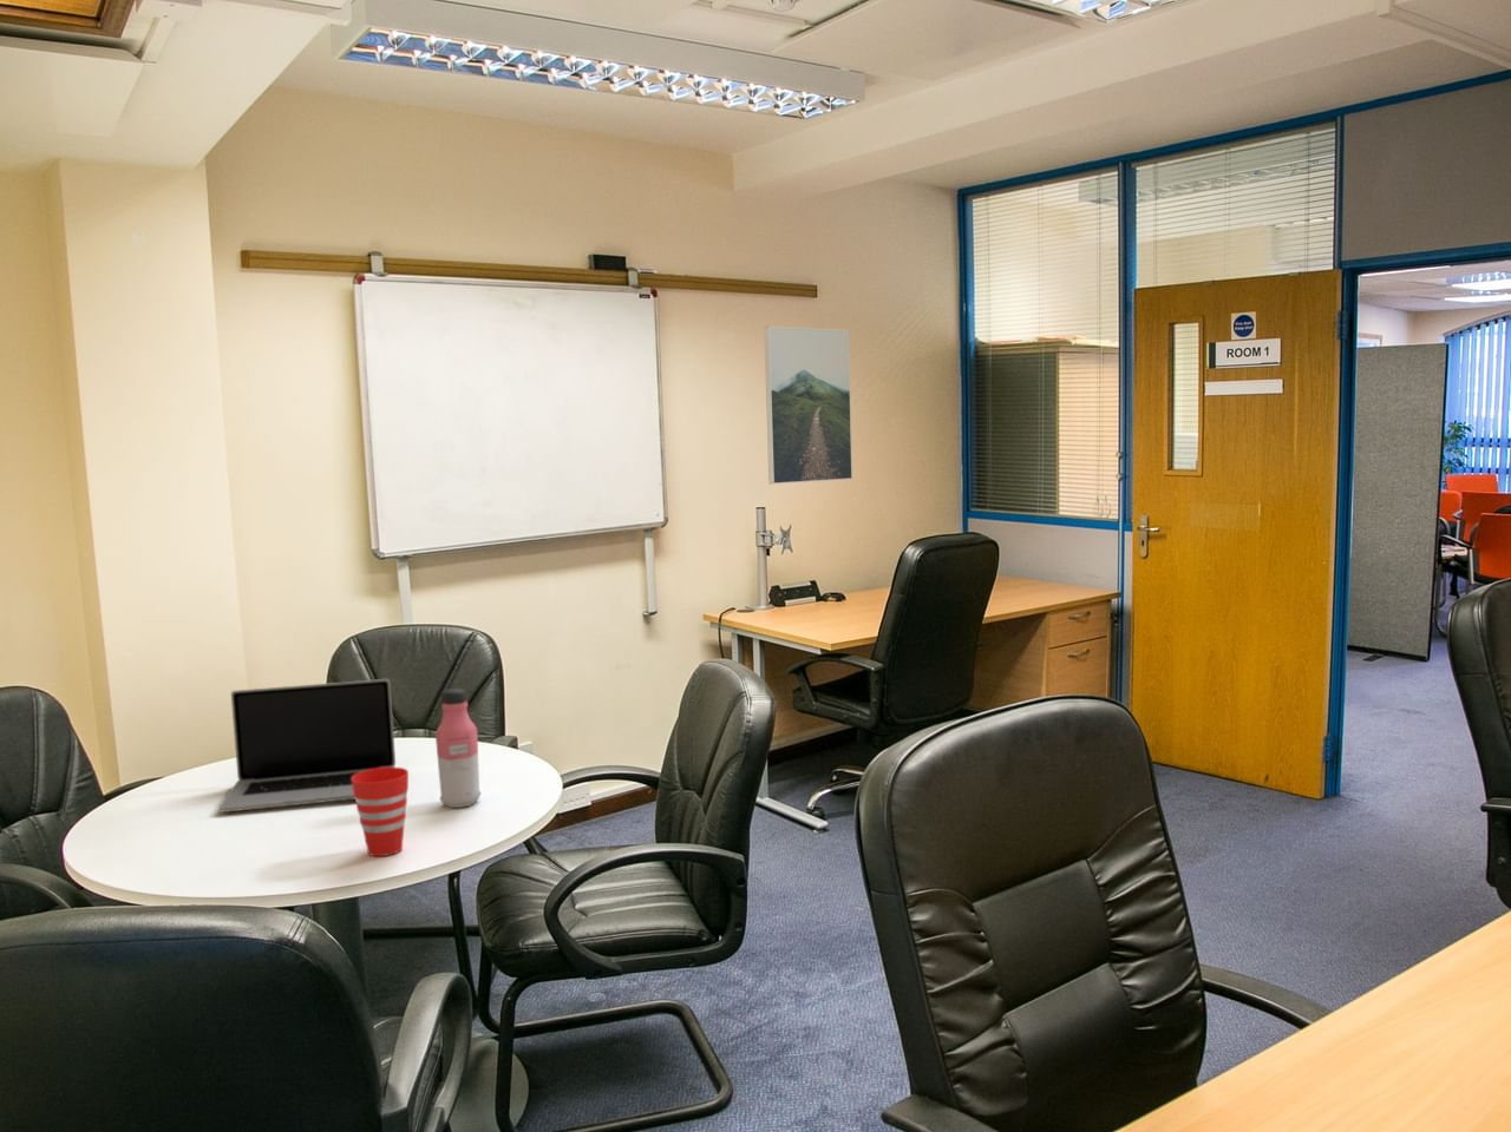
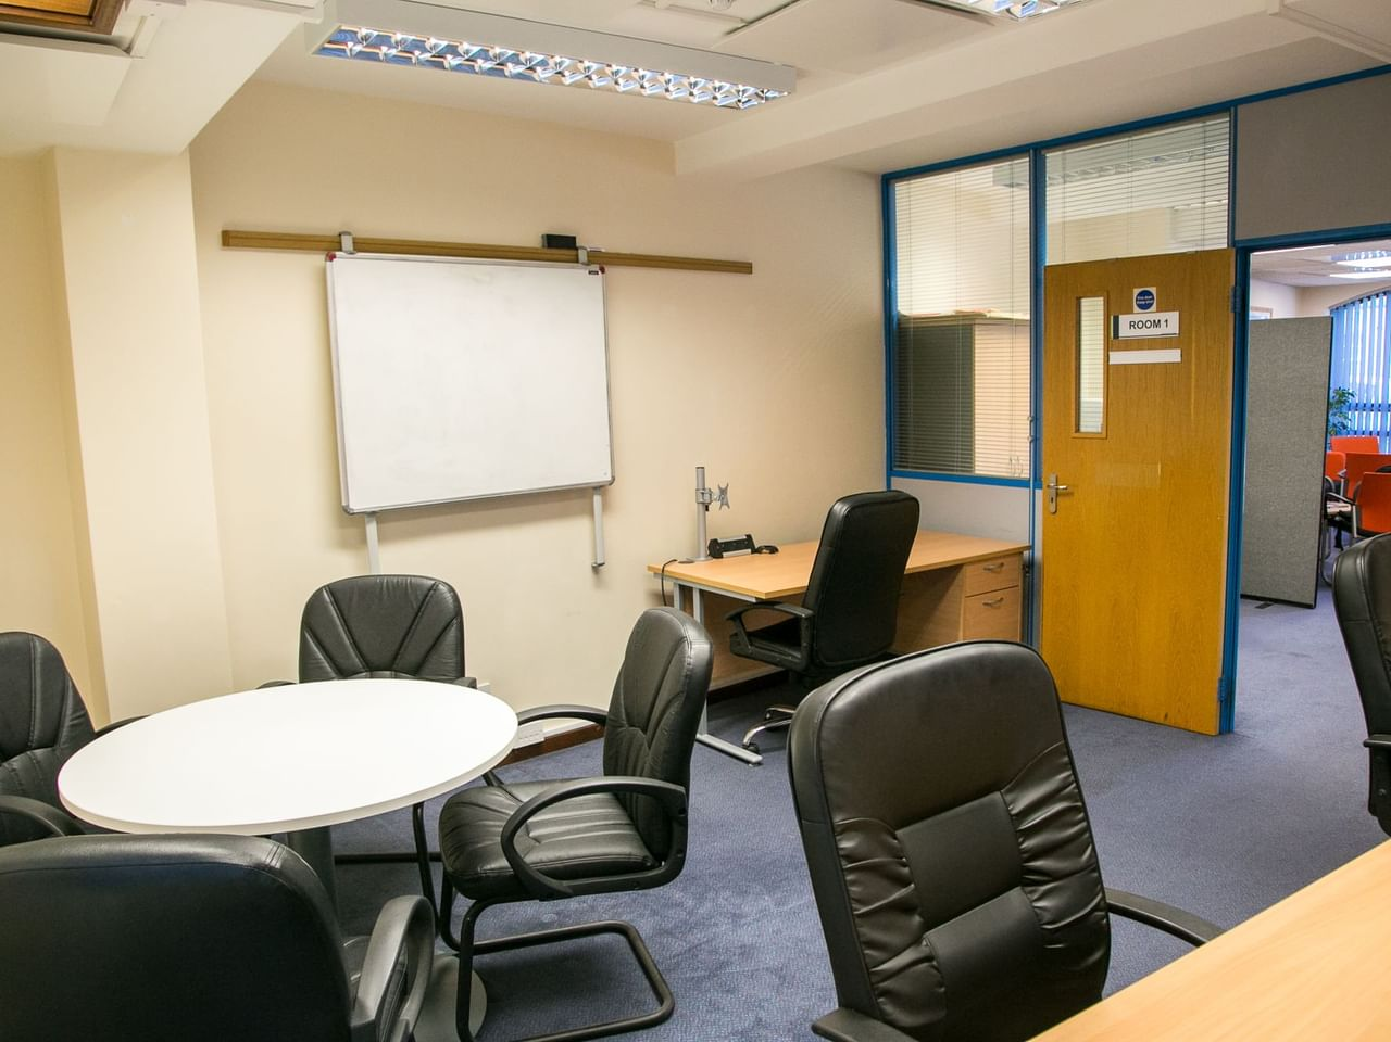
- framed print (809, 404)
- water bottle (457, 747)
- laptop (308, 743)
- cup (382, 812)
